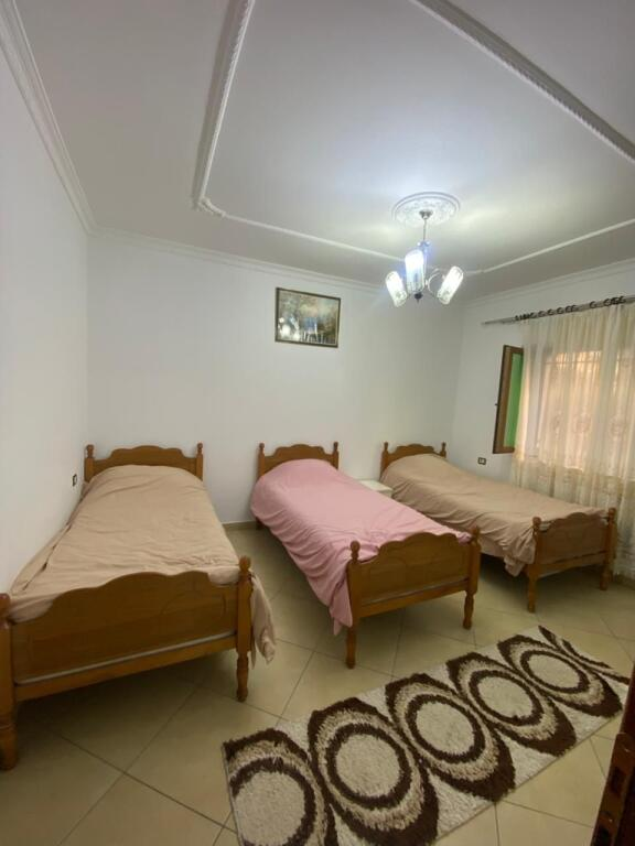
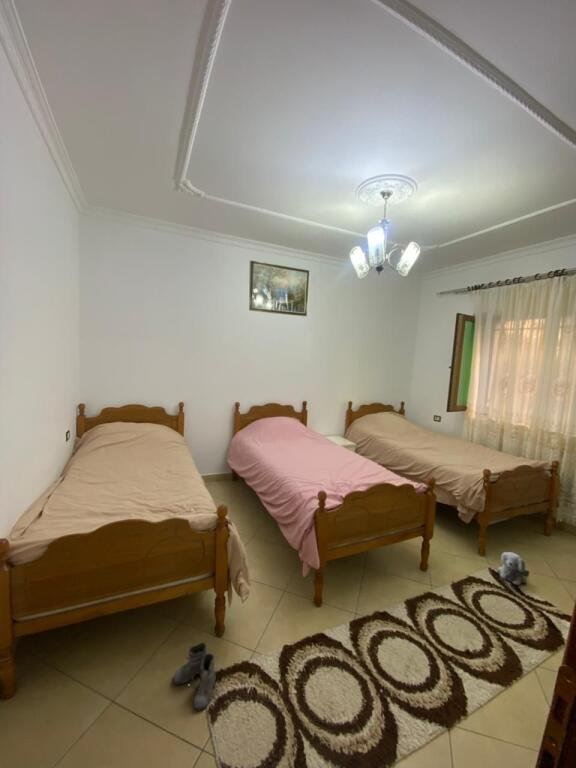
+ boots (196, 669)
+ plush toy (516, 563)
